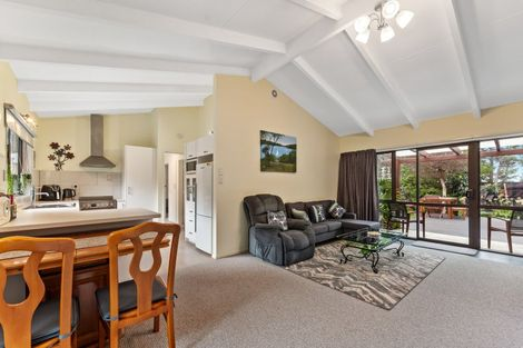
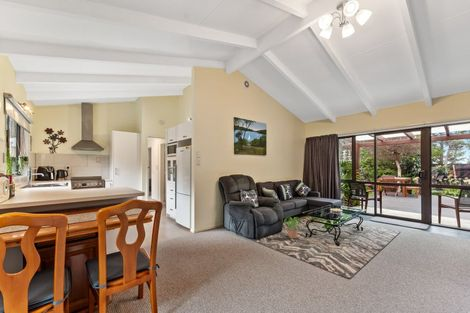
+ potted plant (291, 226)
